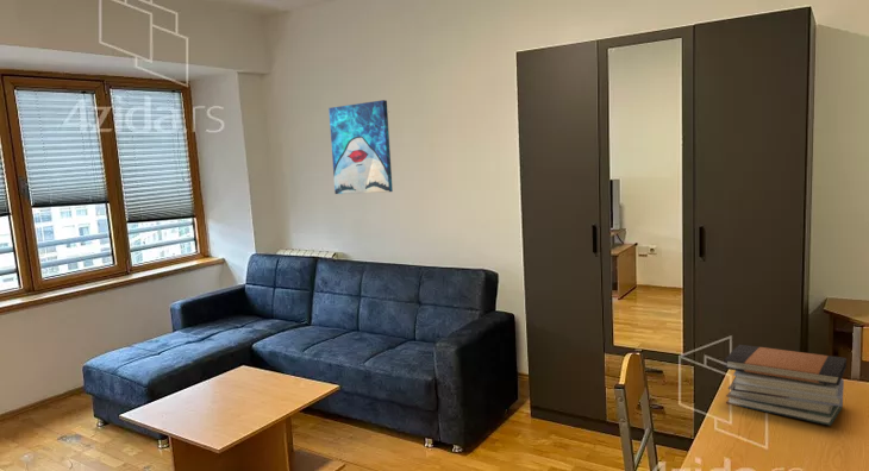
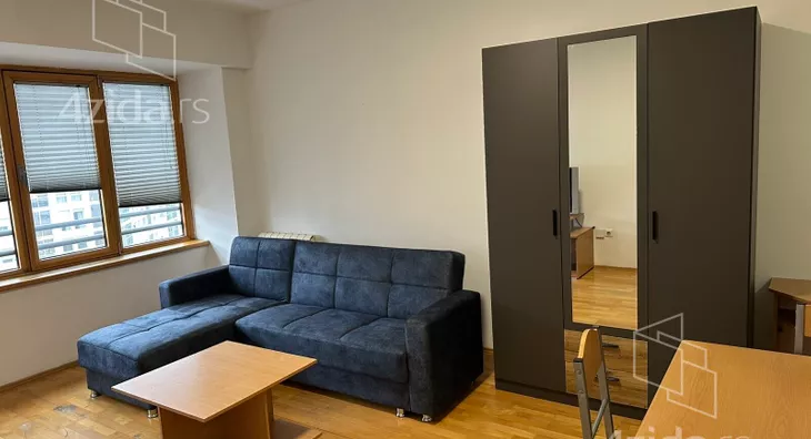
- book stack (784, 382)
- wall art (360, 149)
